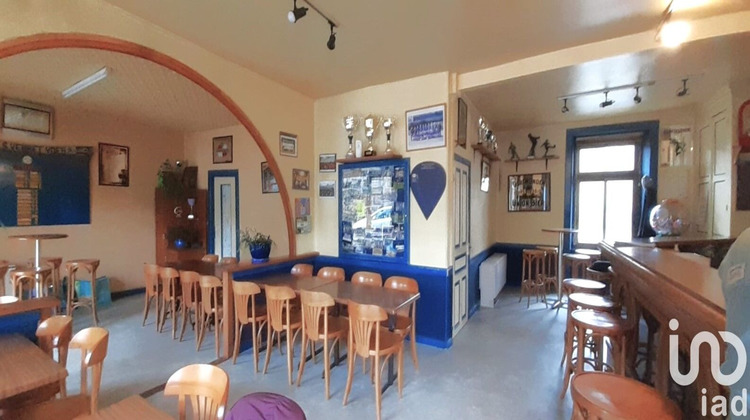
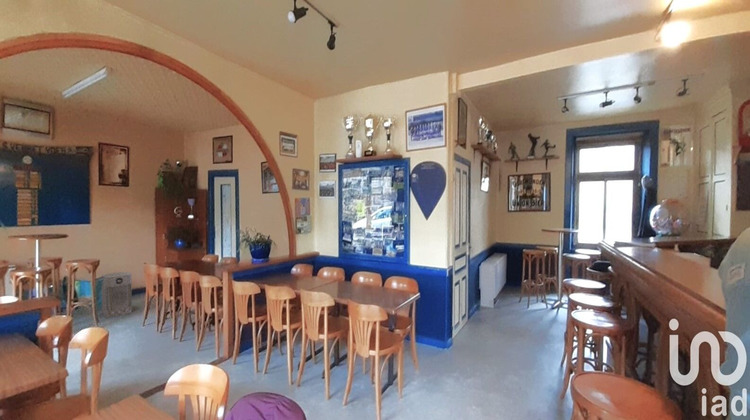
+ air purifier (117, 293)
